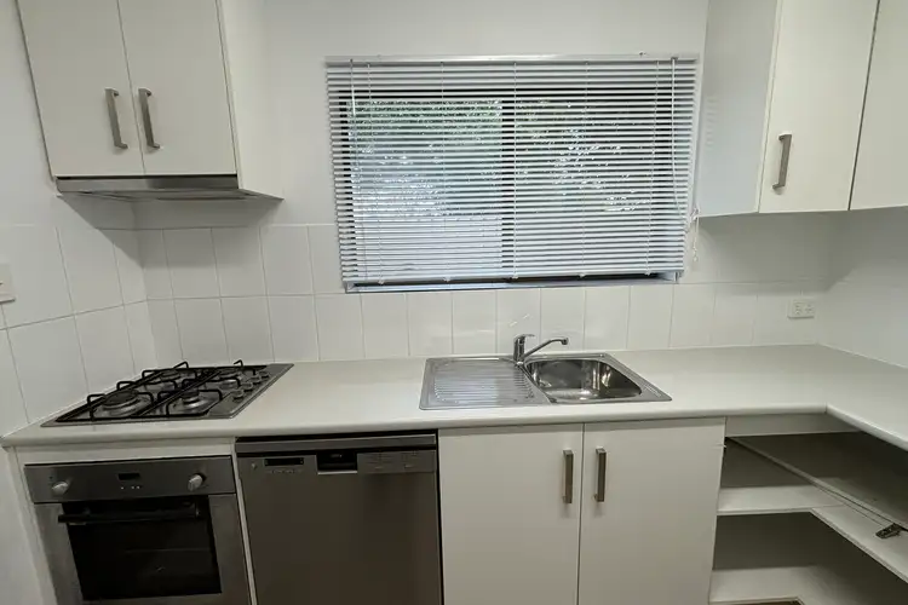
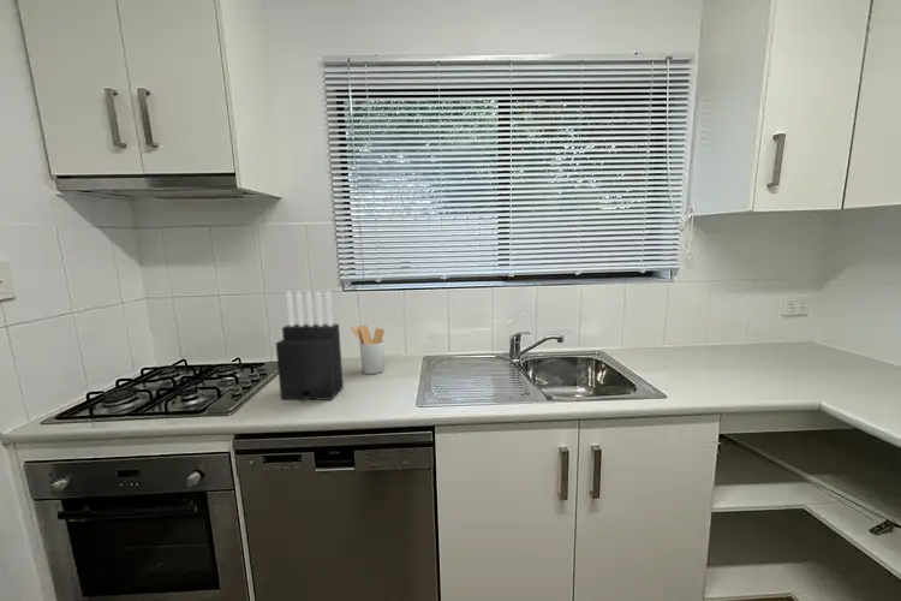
+ utensil holder (368, 347)
+ knife block (308, 345)
